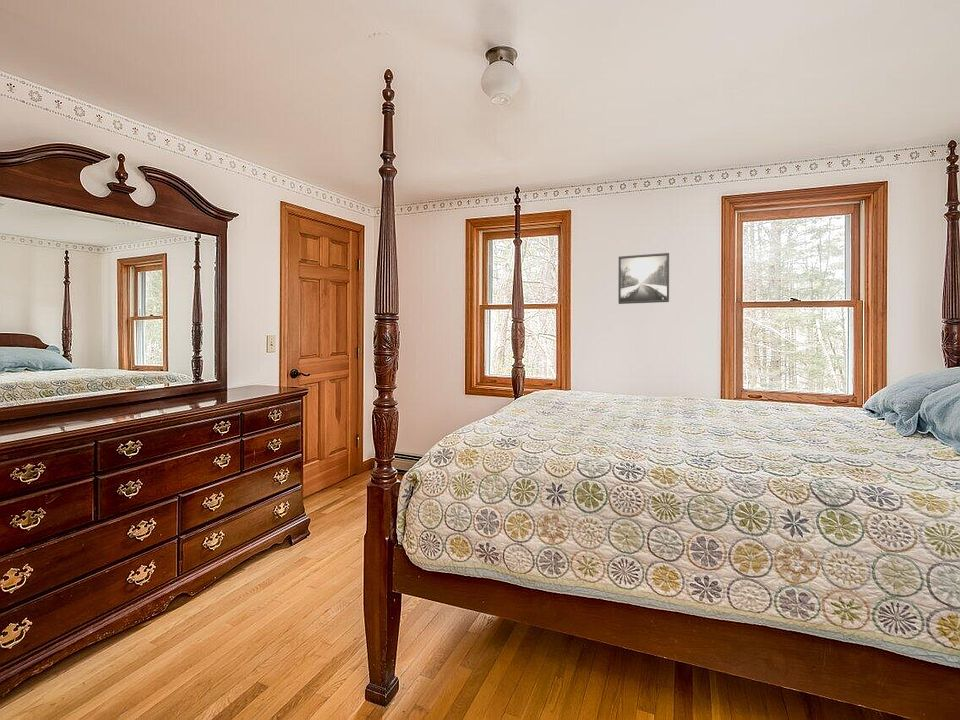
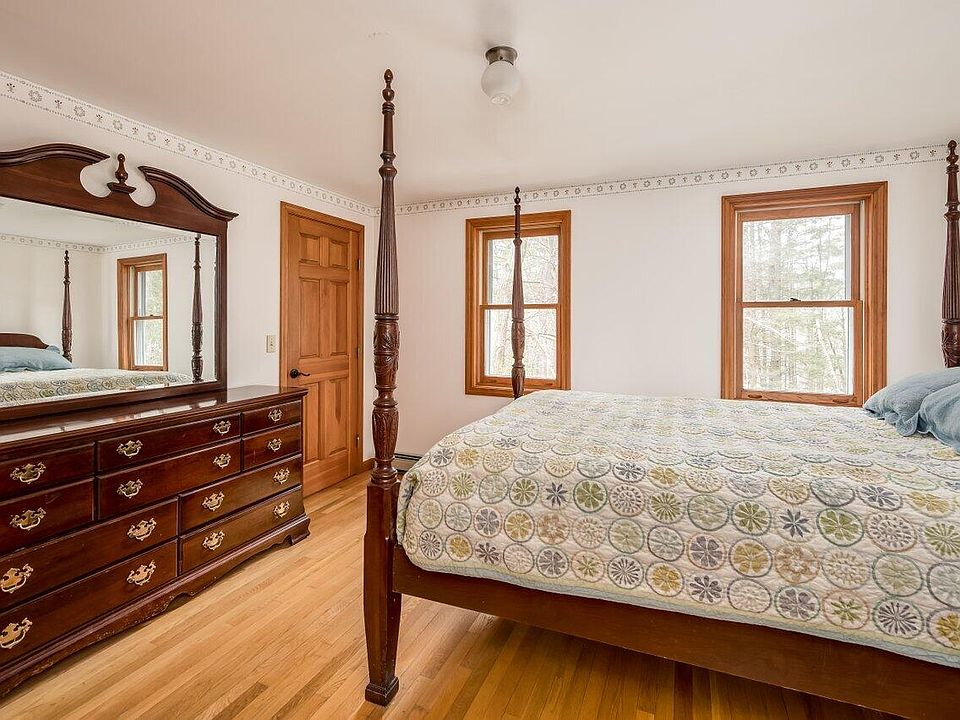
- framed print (643, 278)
